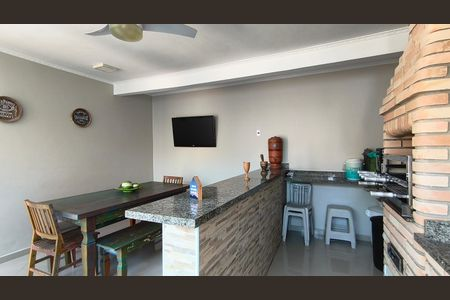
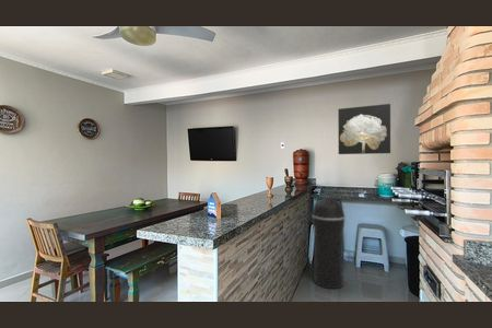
+ wall art (363, 130)
+ trash can (328, 239)
